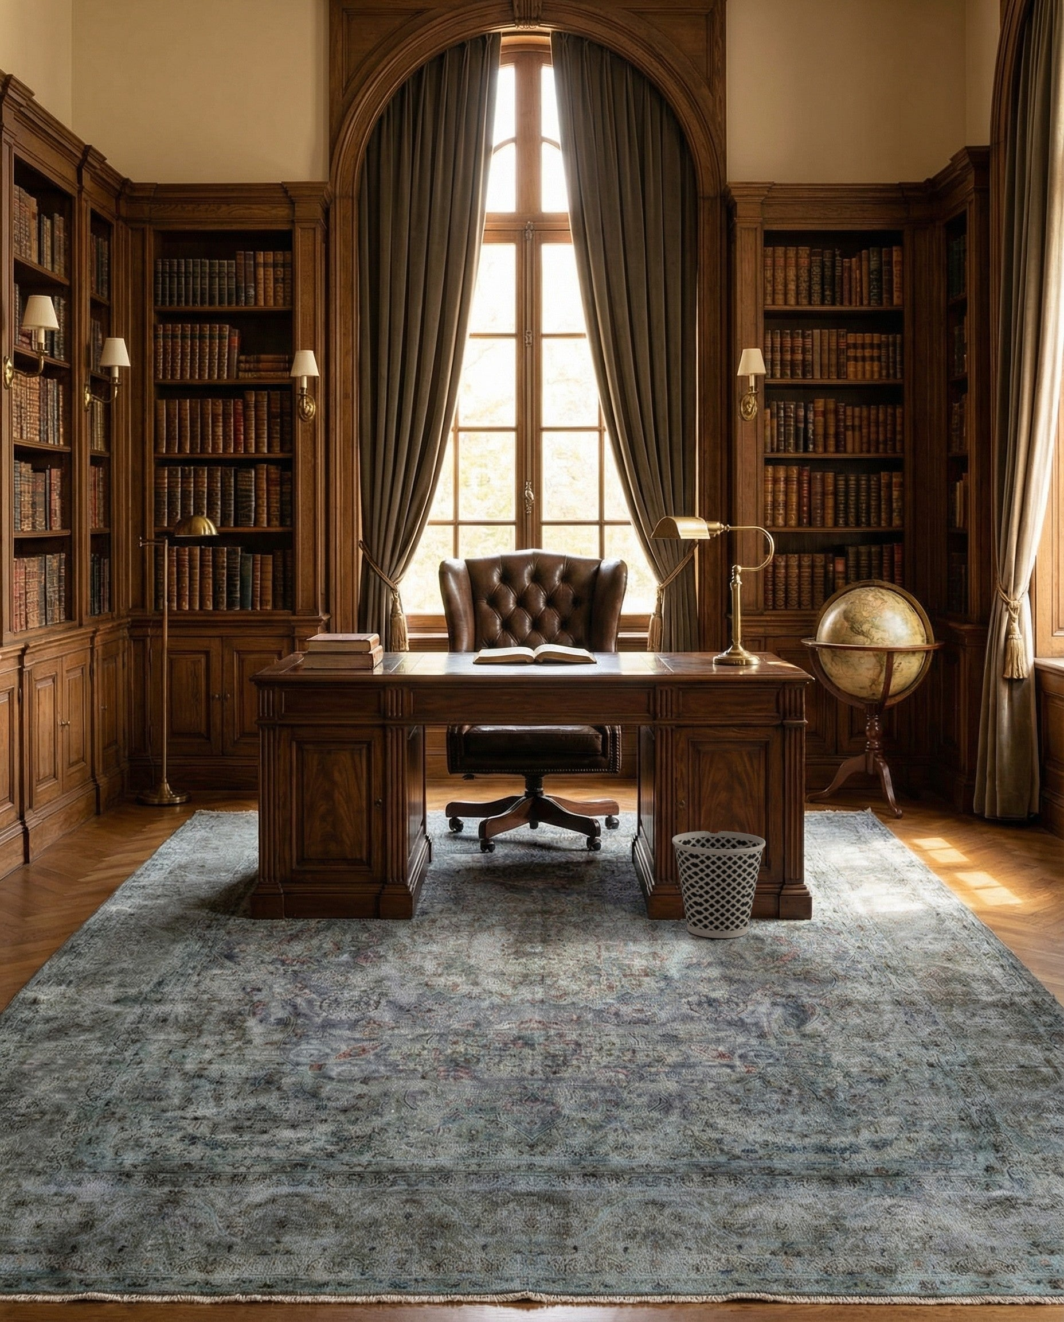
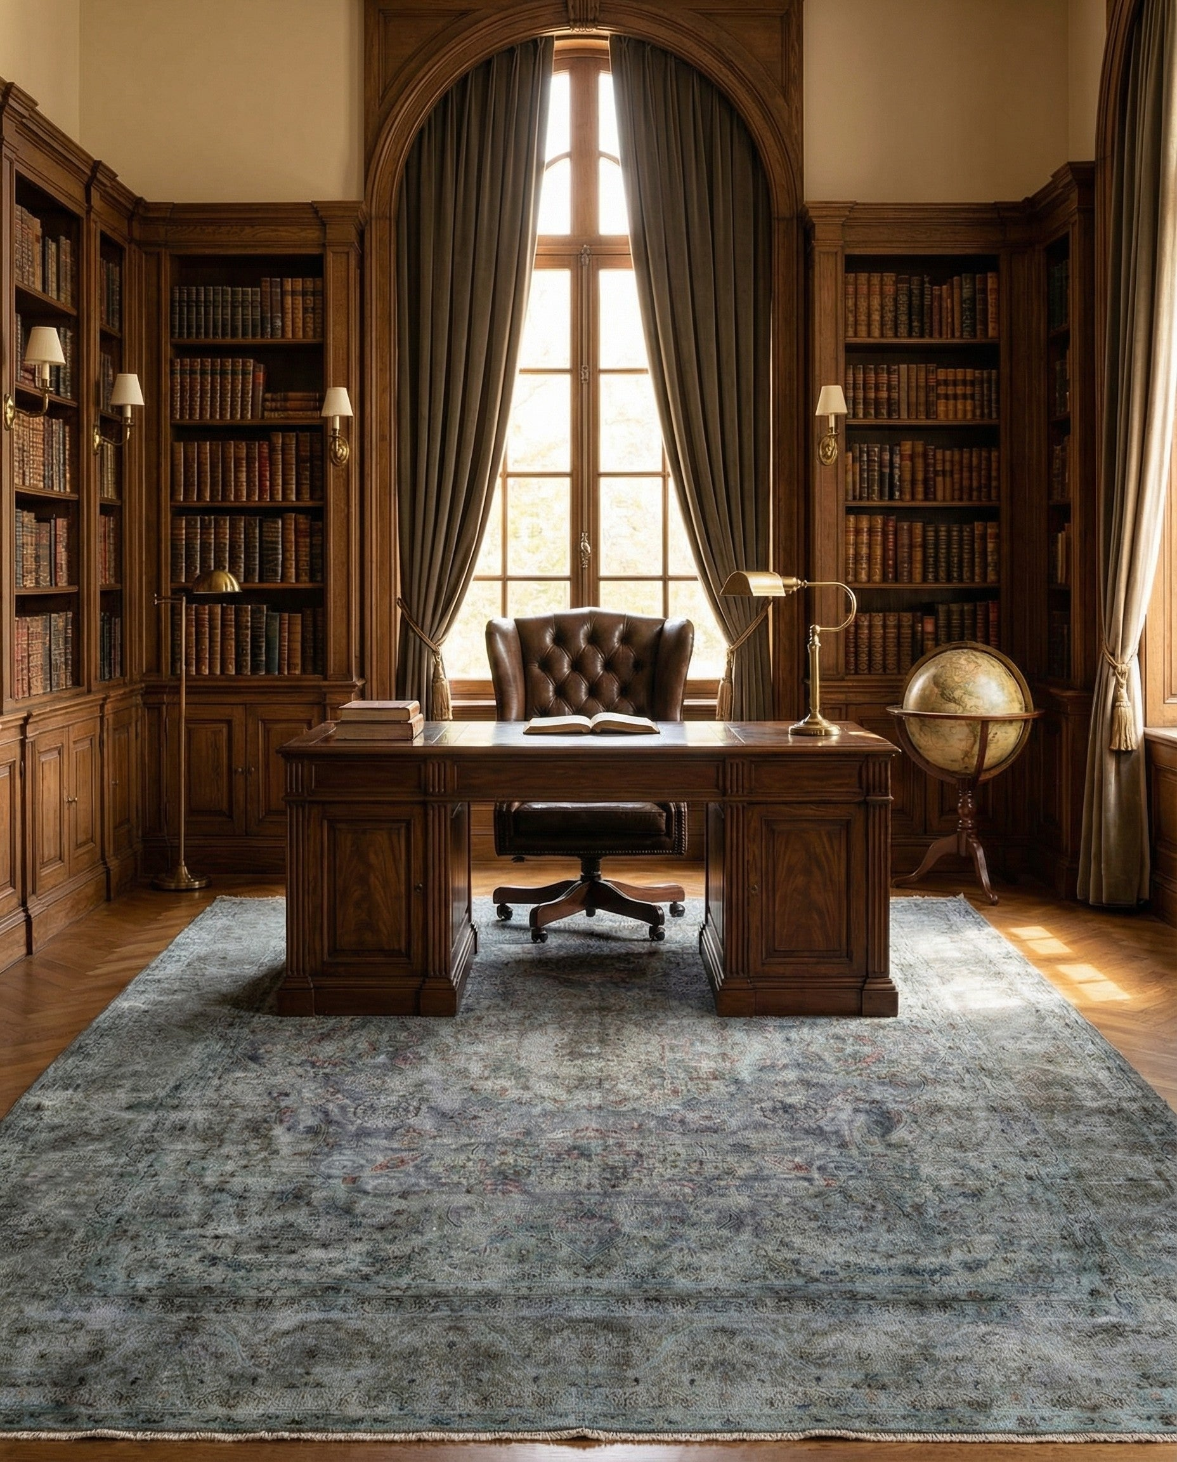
- wastebasket (718, 885)
